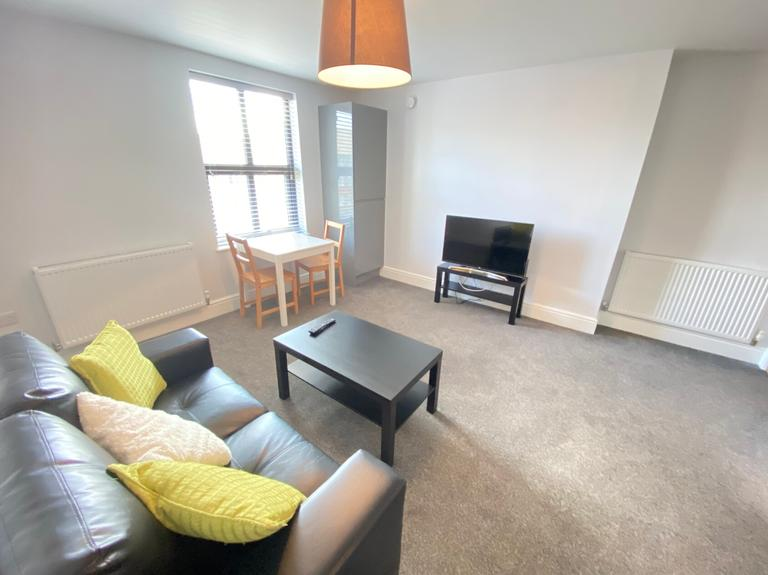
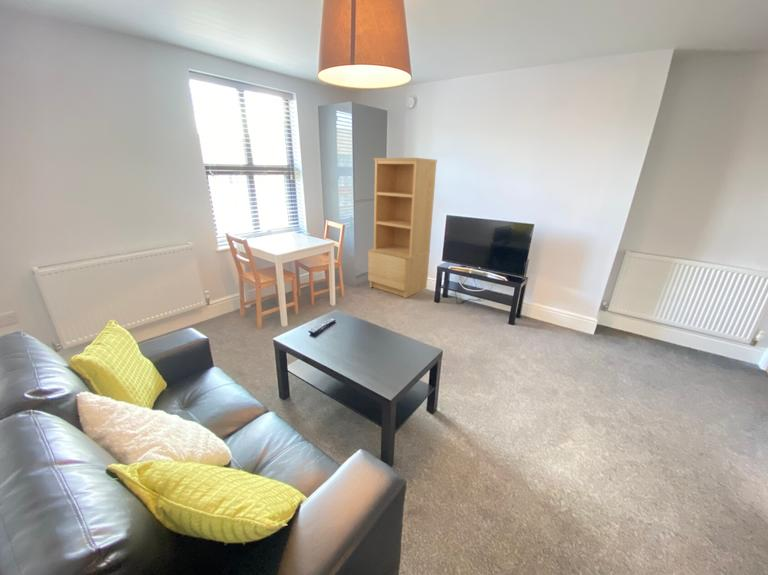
+ bookcase (400, 227)
